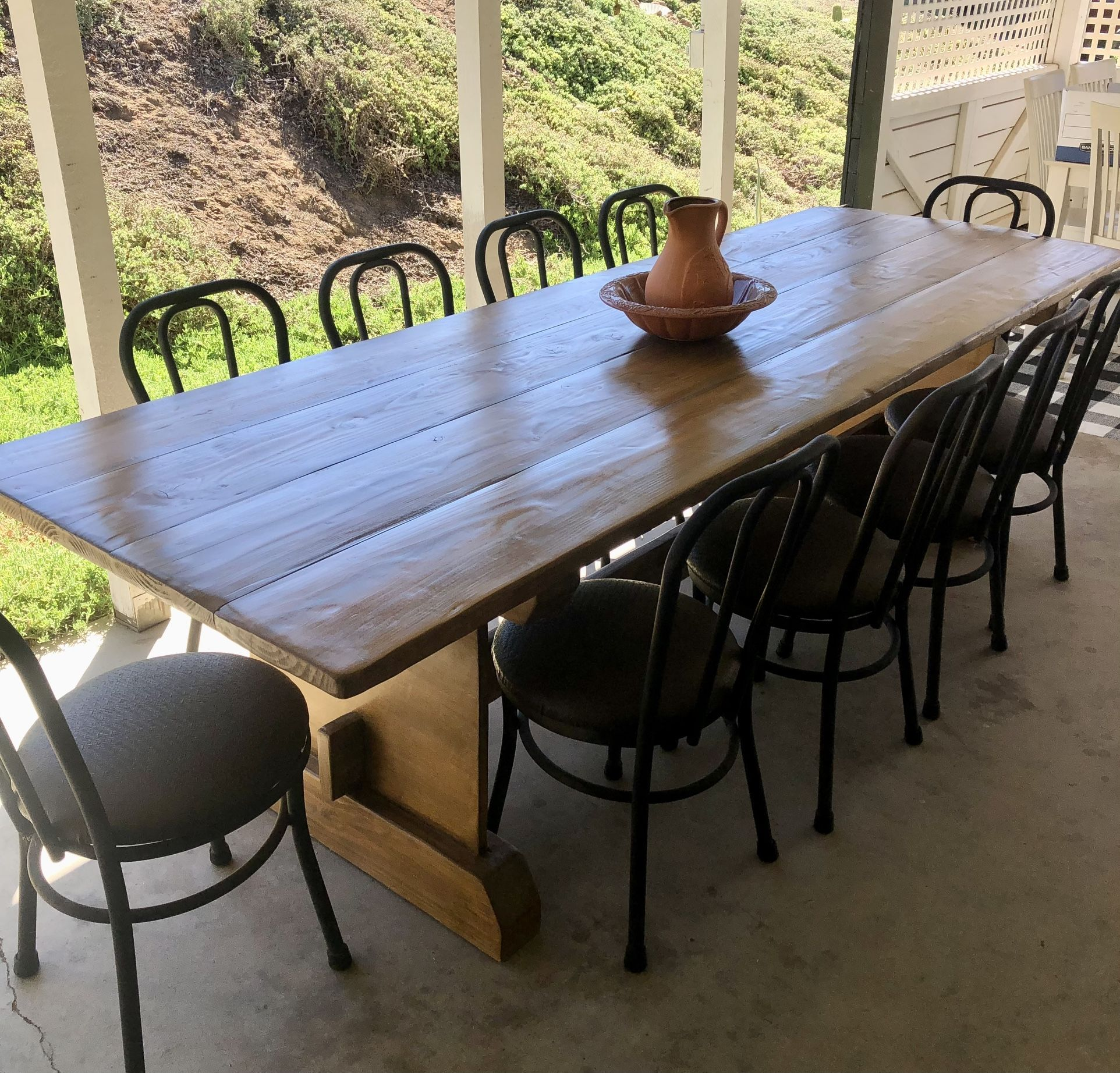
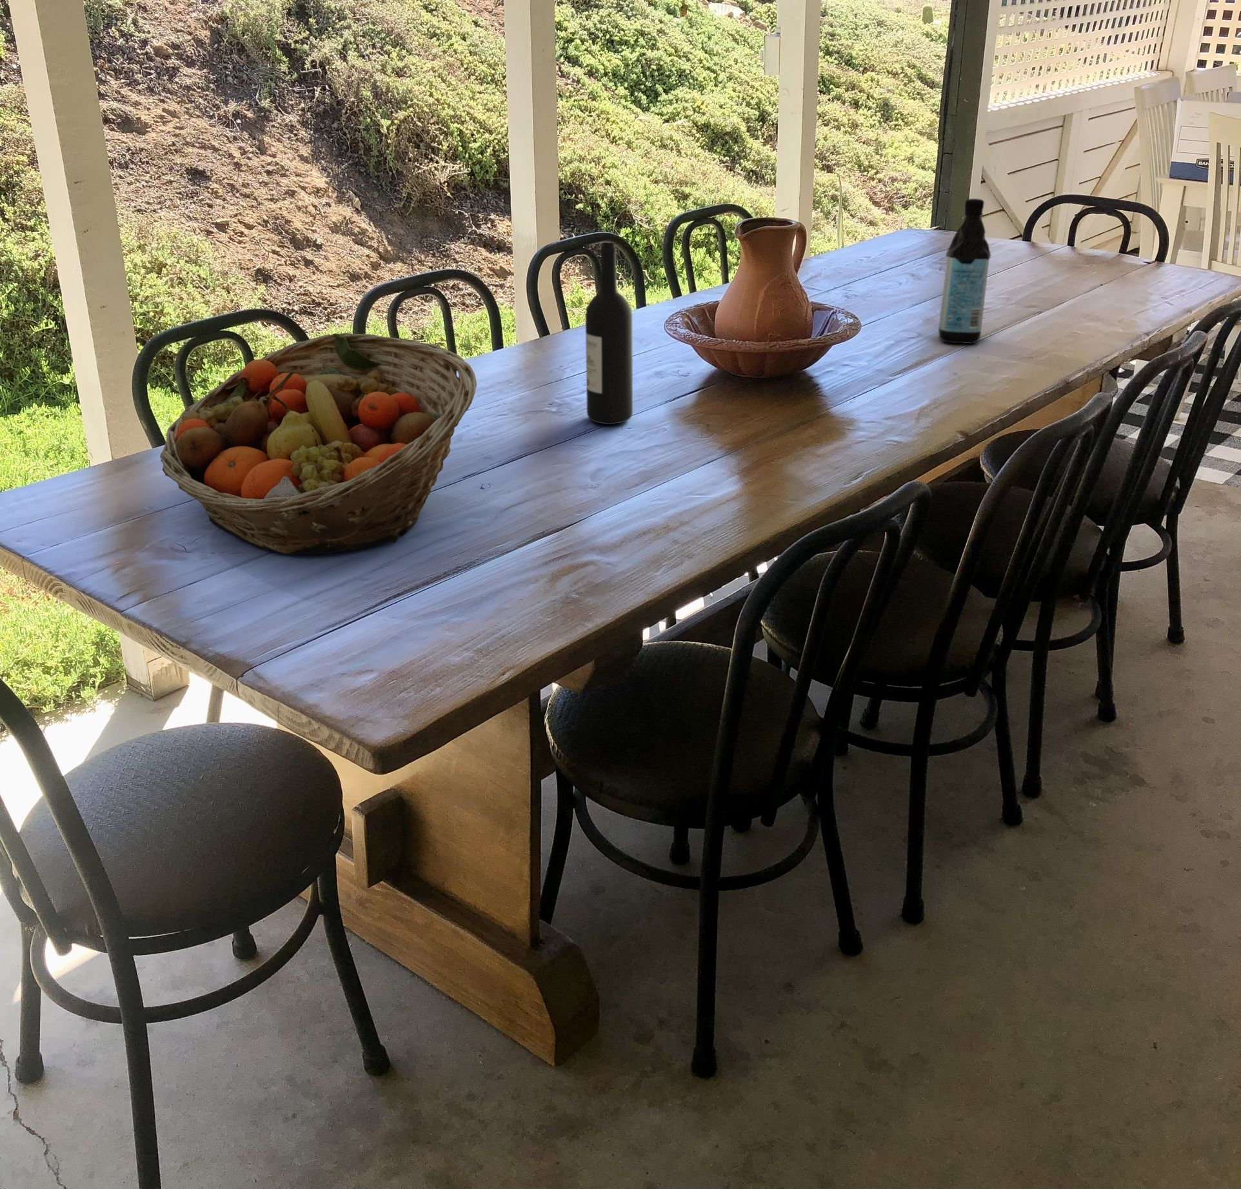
+ fruit basket (320, 439)
+ water bottle (967, 270)
+ wine bottle (609, 334)
